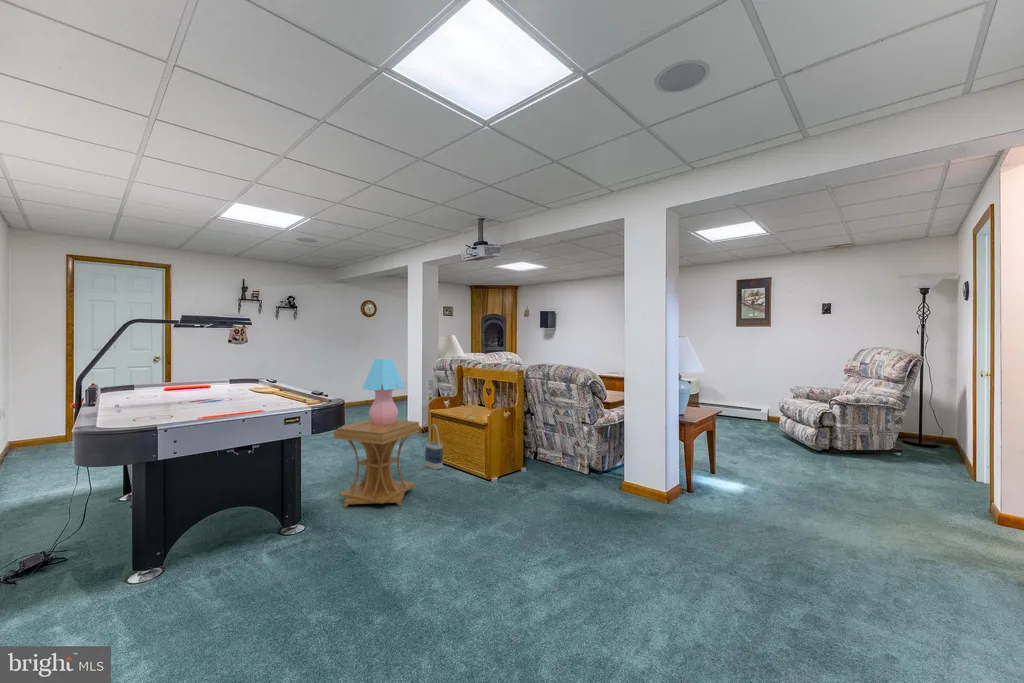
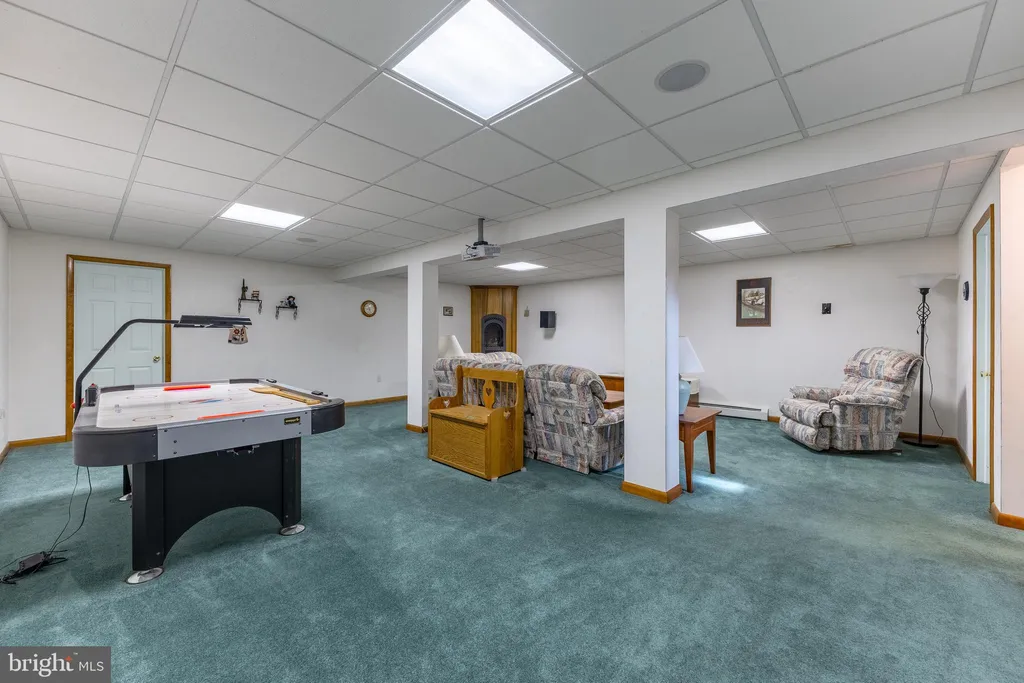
- side table (378, 460)
- table lamp (383, 390)
- bag (434, 445)
